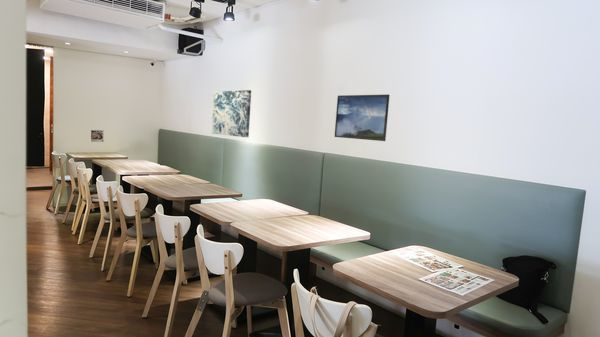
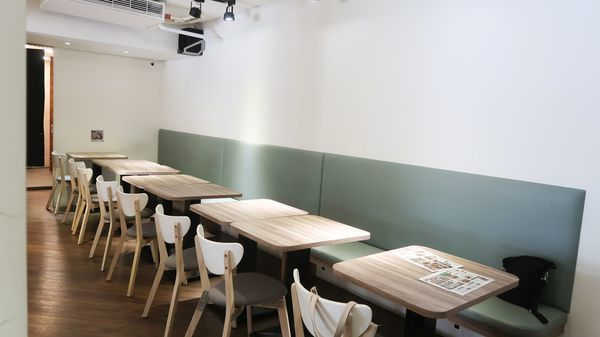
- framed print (360, 117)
- wall art (230, 113)
